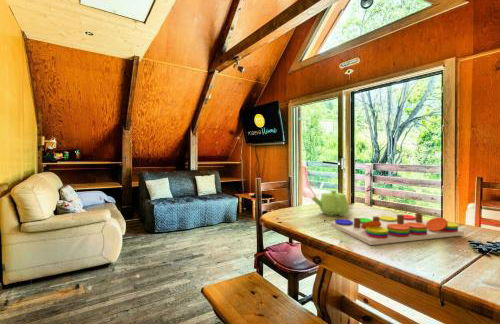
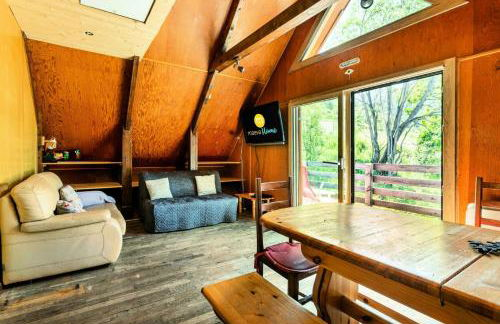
- teapot (329, 202)
- board game (392, 222)
